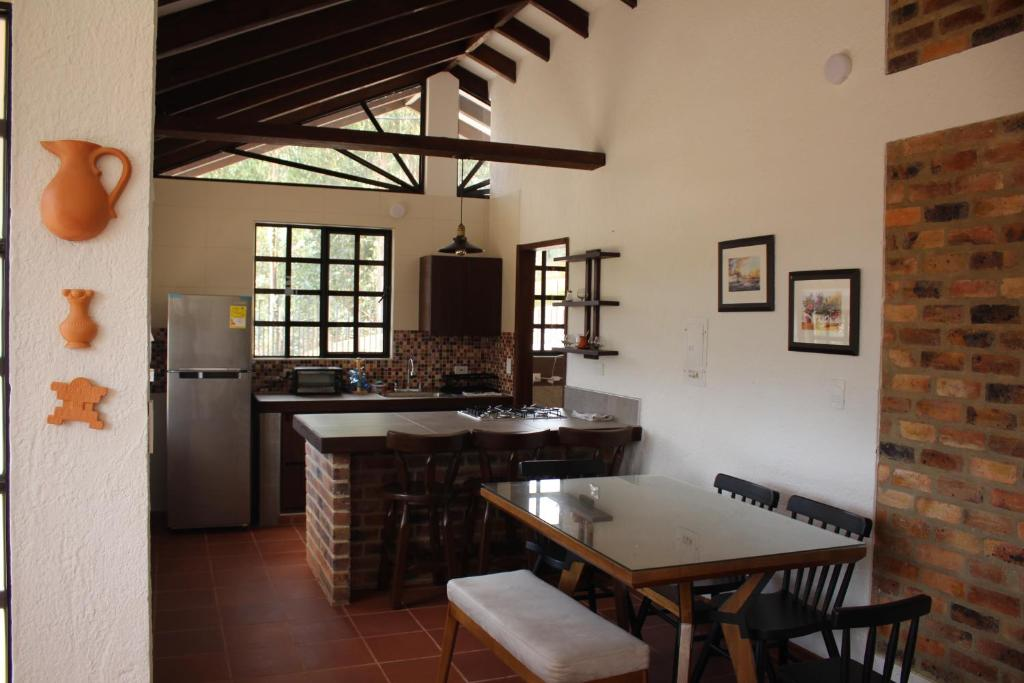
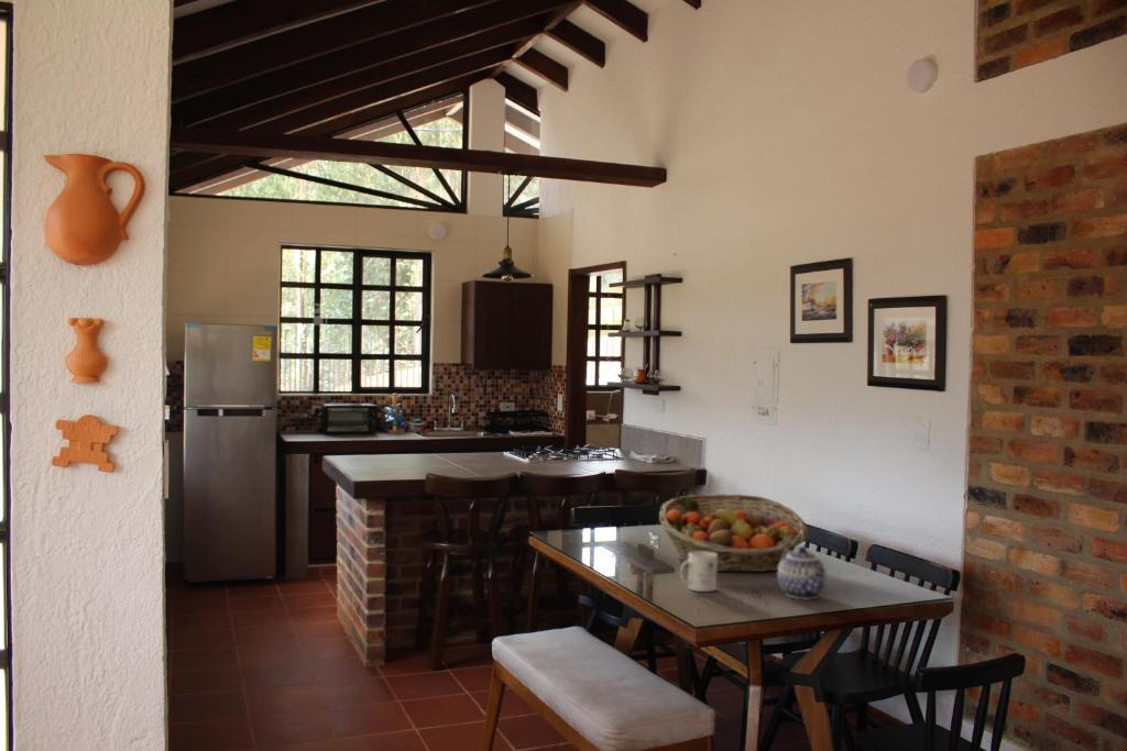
+ teapot (801, 571)
+ mug (697, 572)
+ fruit basket (732, 531)
